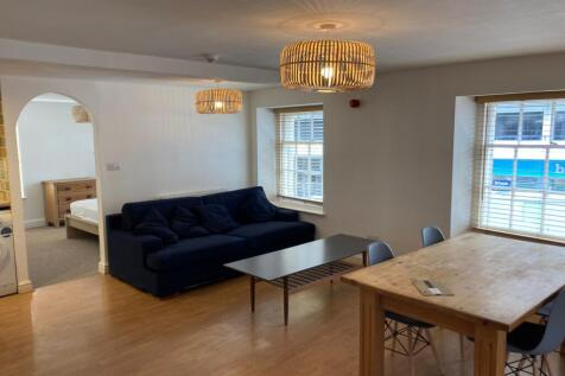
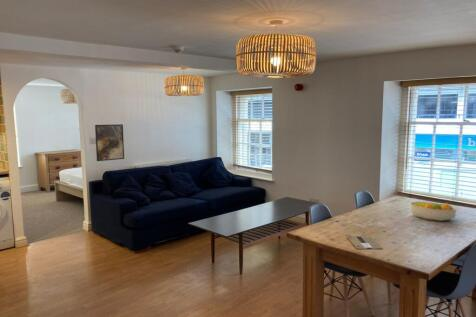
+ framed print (110, 142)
+ fruit bowl (431, 208)
